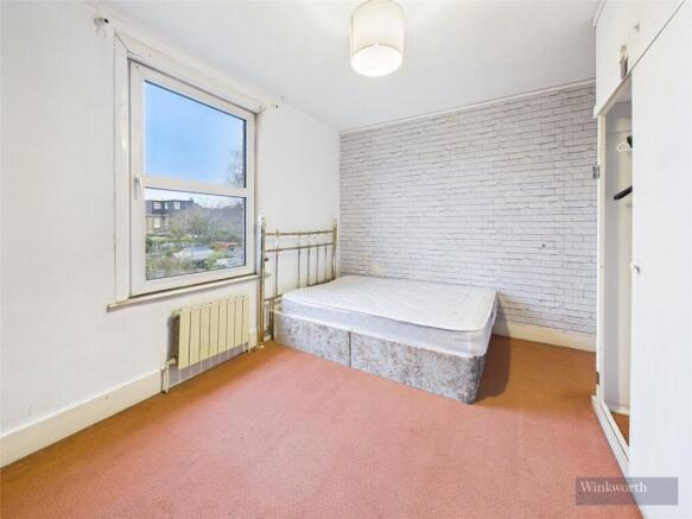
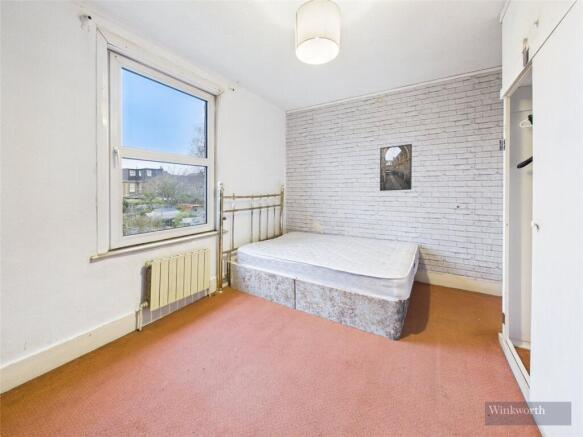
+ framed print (395, 168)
